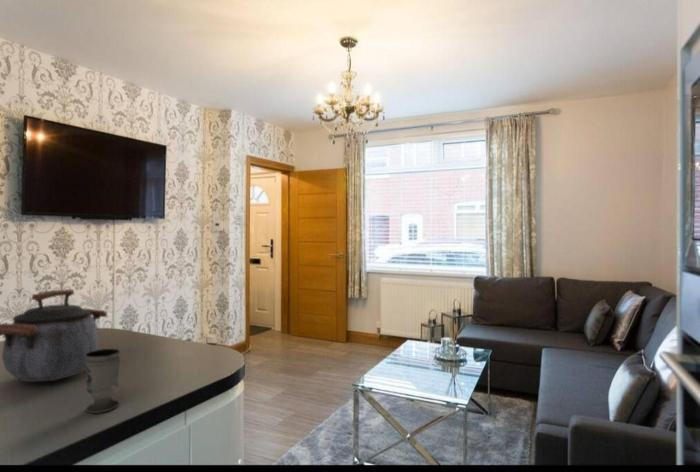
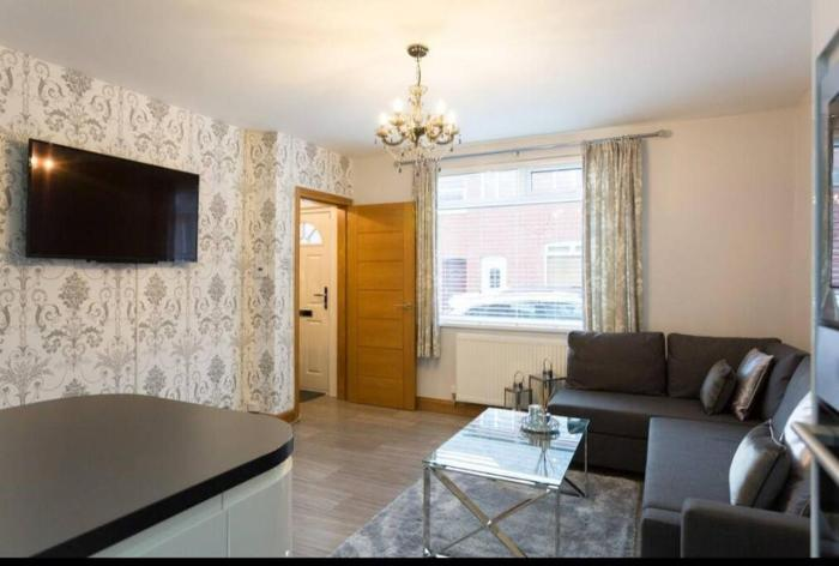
- kettle (53, 334)
- cup (102, 379)
